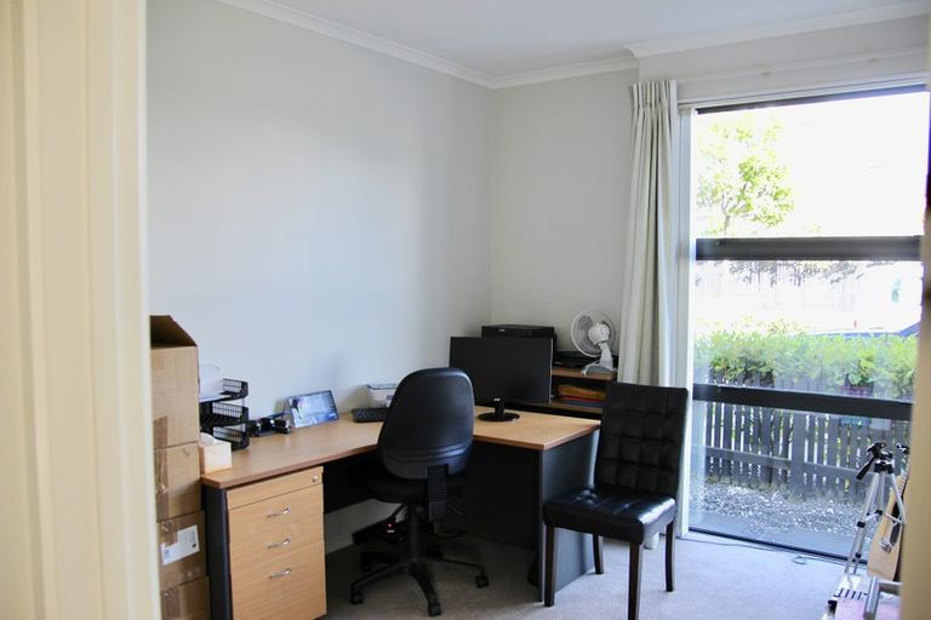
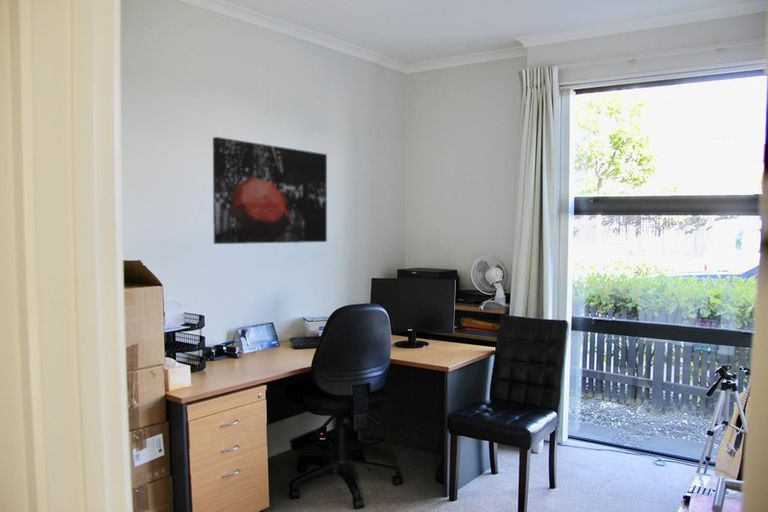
+ wall art (275, 194)
